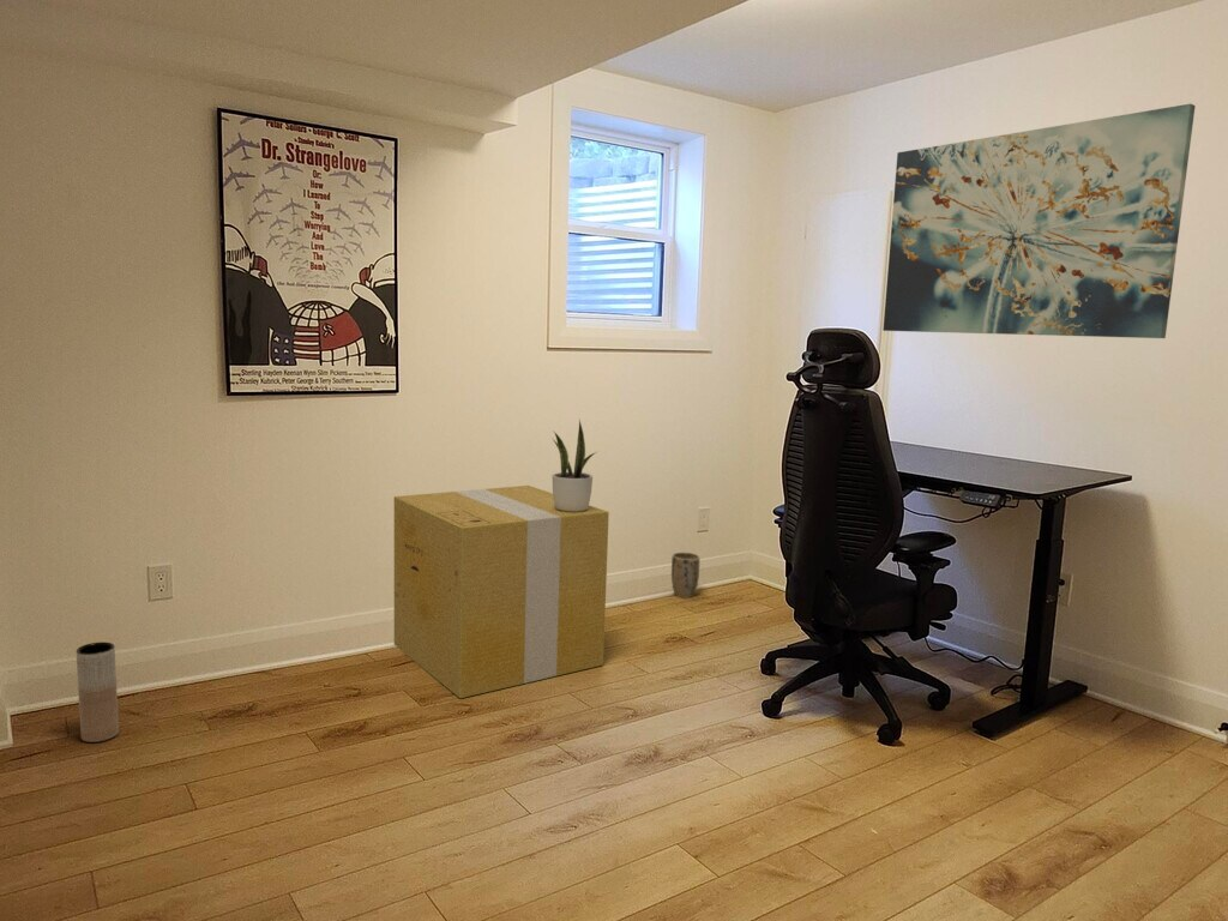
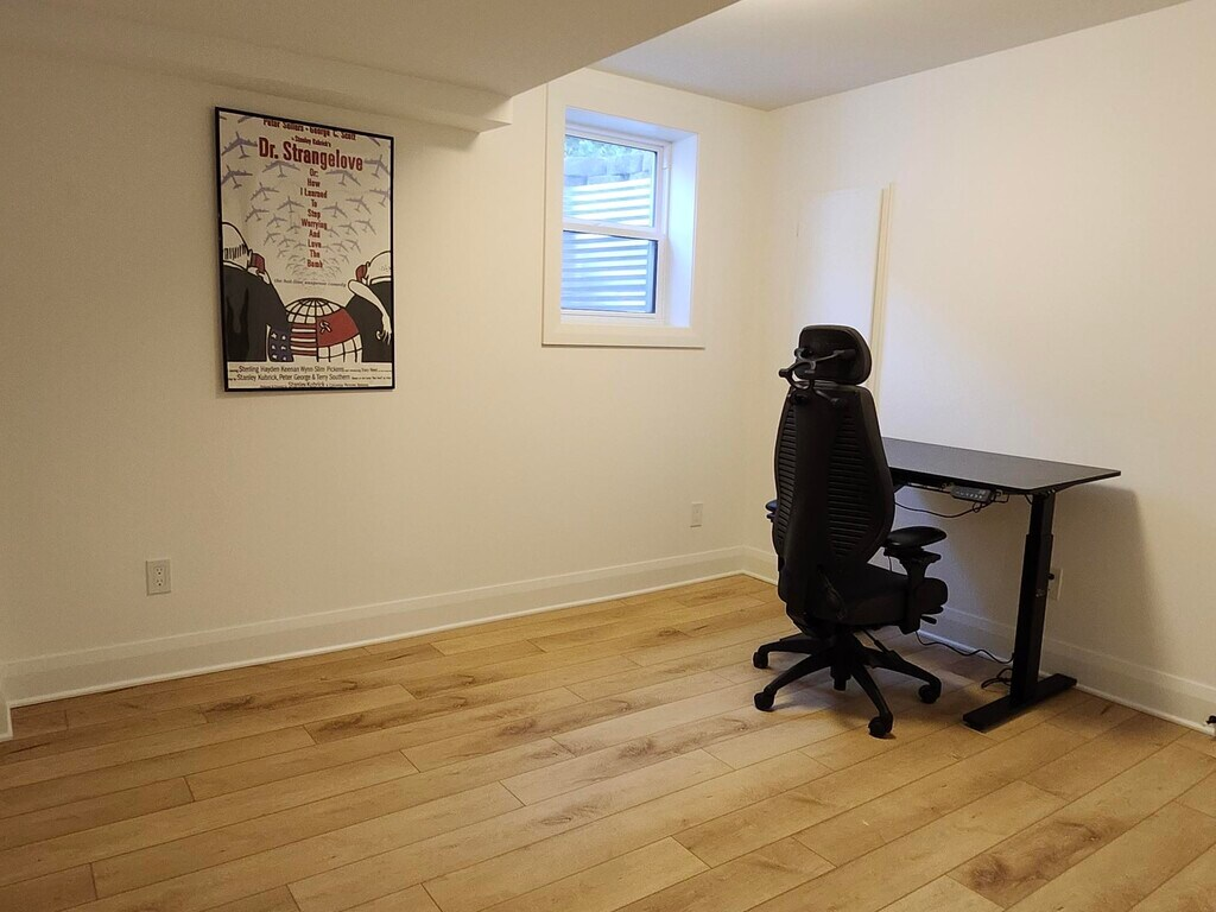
- wall art (1016, 234)
- cardboard box (498, 579)
- potted plant (570, 464)
- plant pot (685, 574)
- vase (97, 691)
